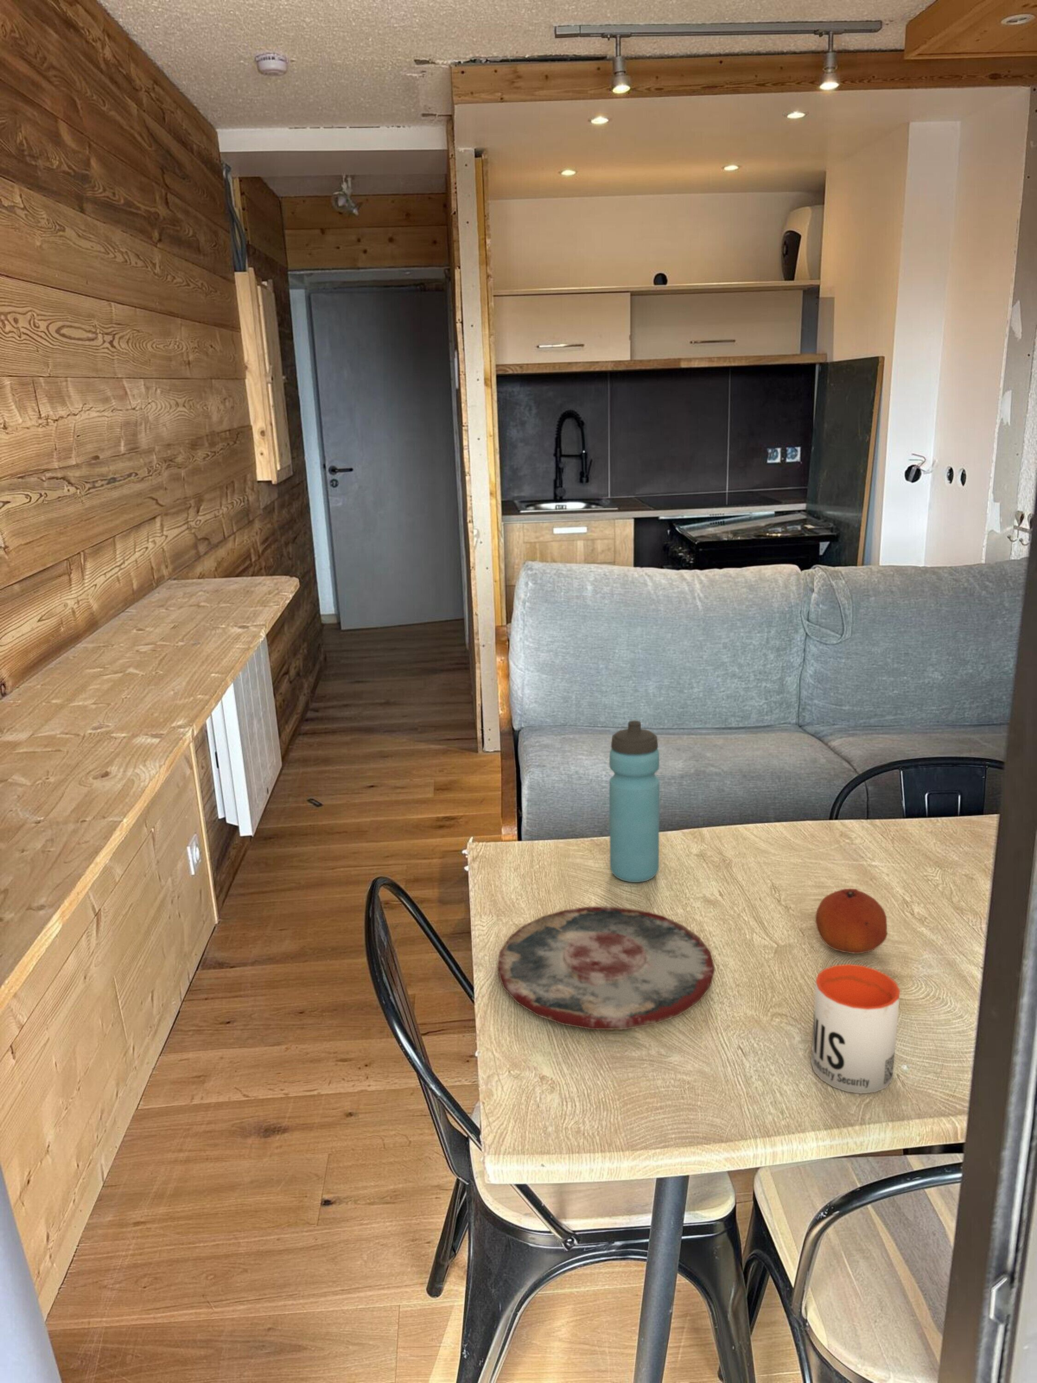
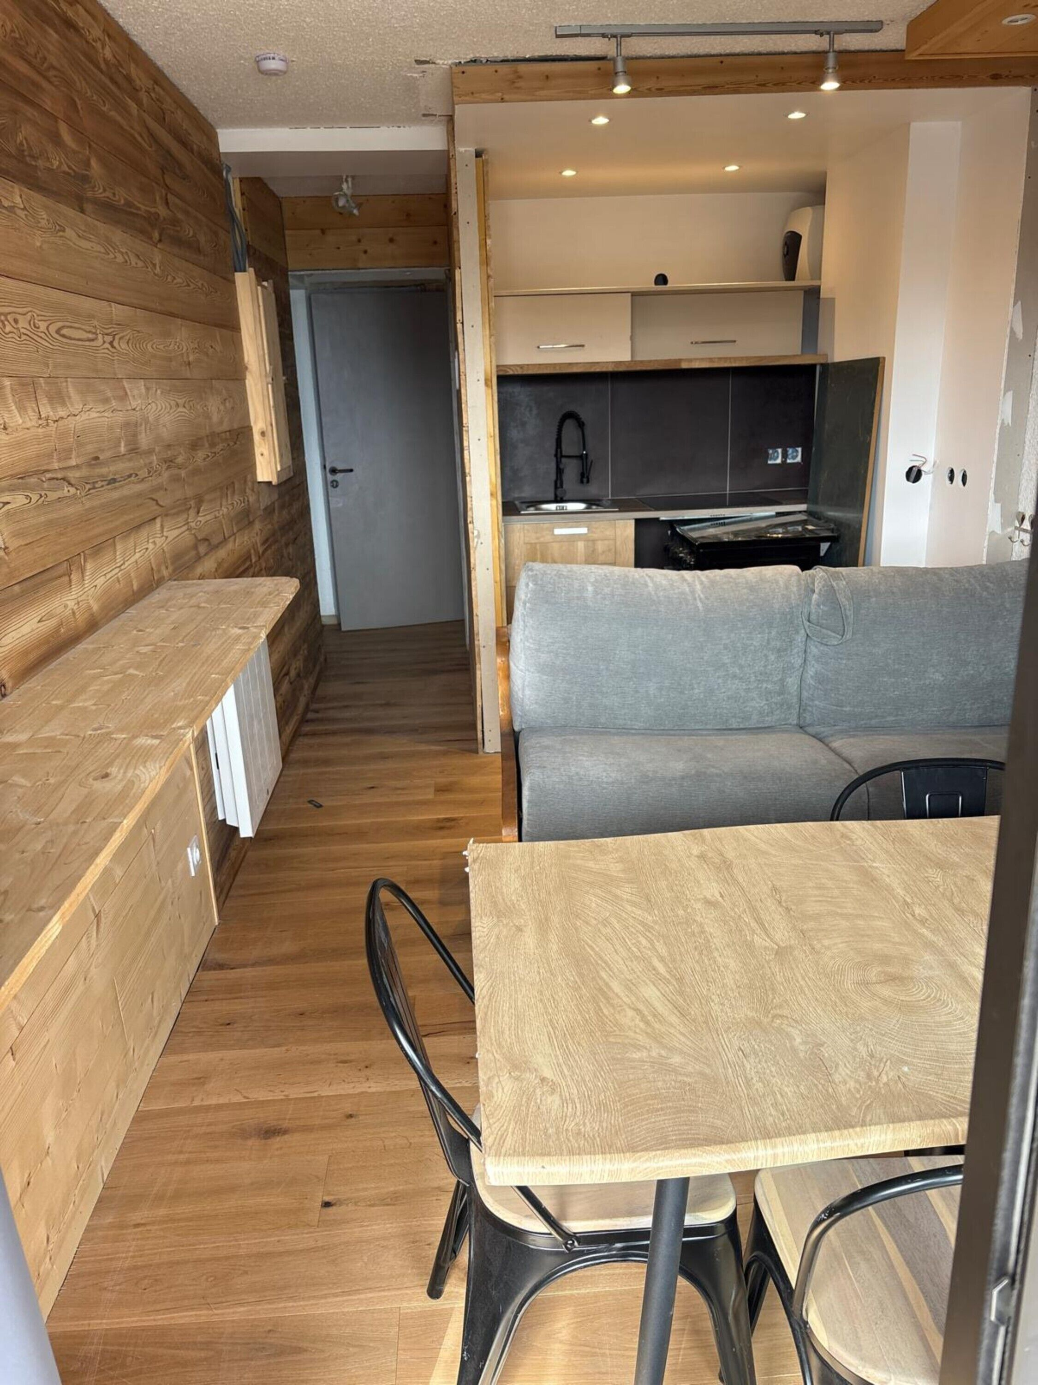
- mug (859, 1018)
- fruit (852, 920)
- water bottle (634, 799)
- plate (605, 963)
